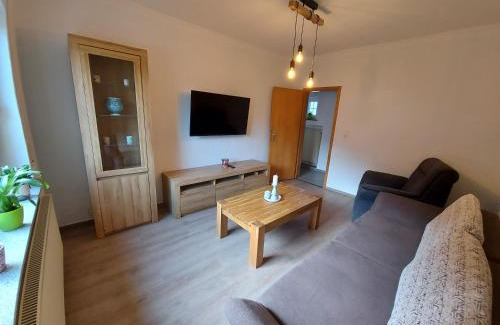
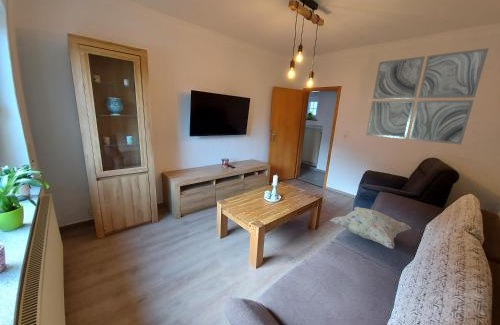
+ wall art (417, 101)
+ decorative pillow (370, 223)
